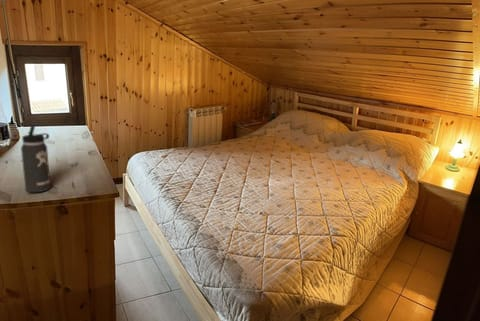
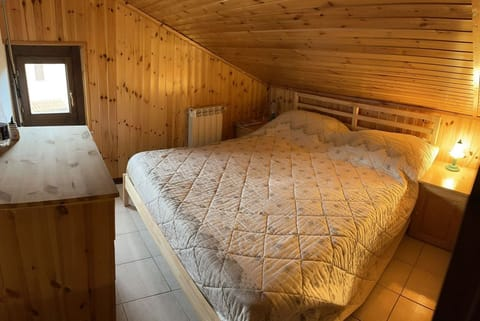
- thermos bottle (37, 157)
